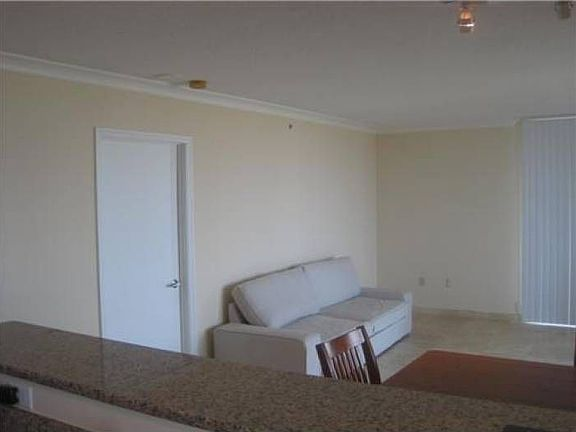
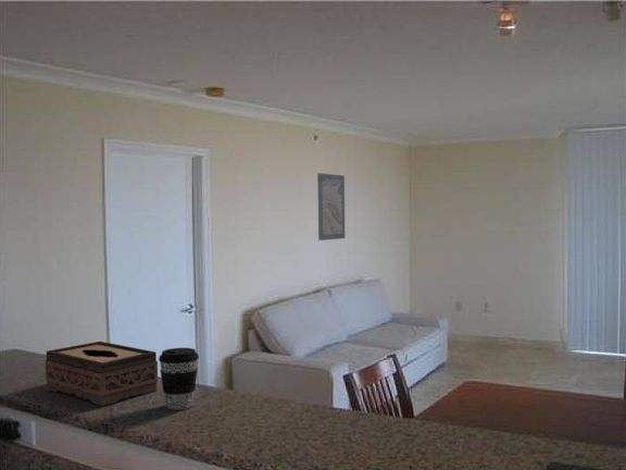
+ tissue box (101, 370)
+ coffee cup (178, 378)
+ wall art (331, 207)
